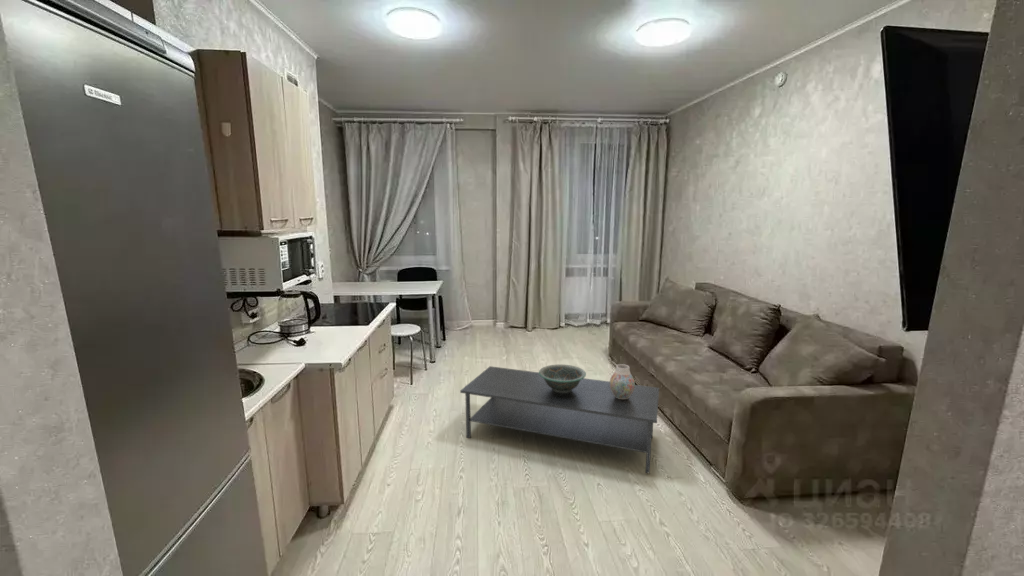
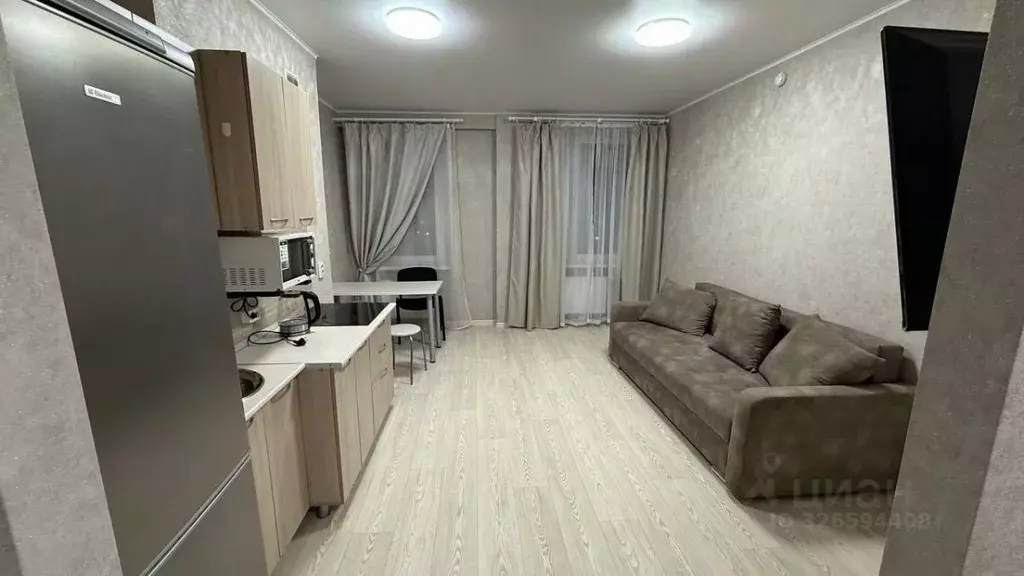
- vase (622, 381)
- coffee table (559, 413)
- decorative bowl (562, 380)
